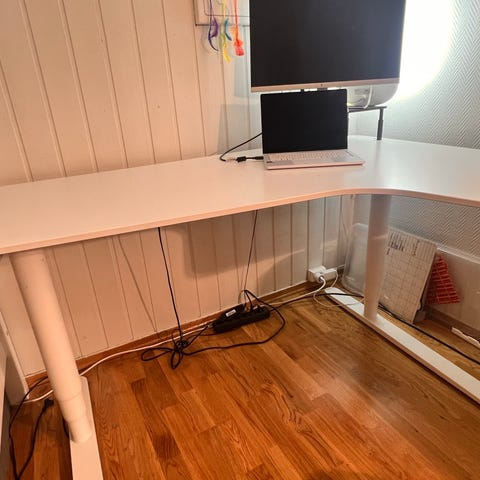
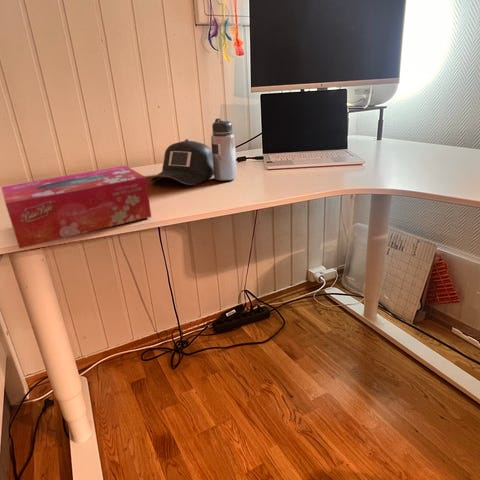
+ tissue box (78, 202)
+ water bottle (187, 150)
